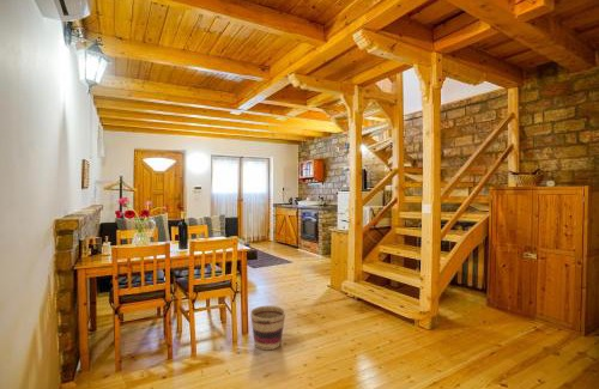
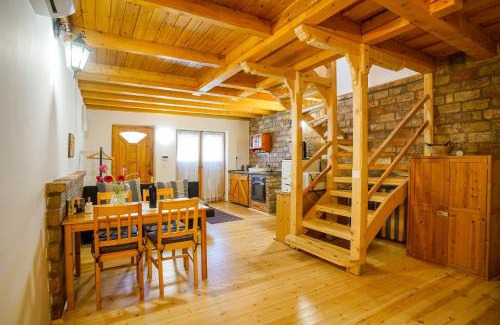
- basket (267, 327)
